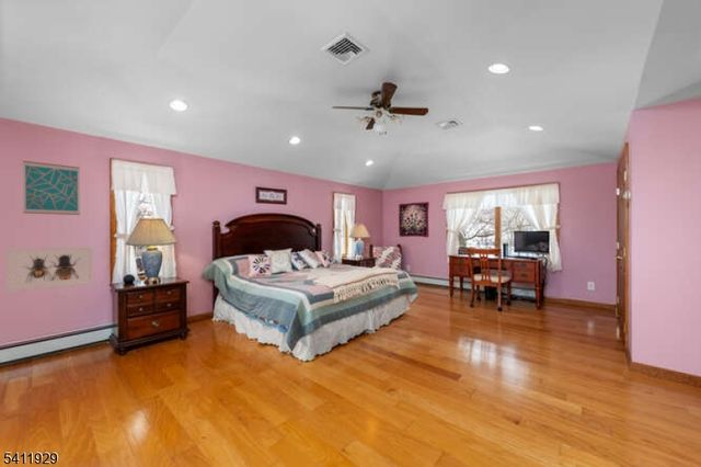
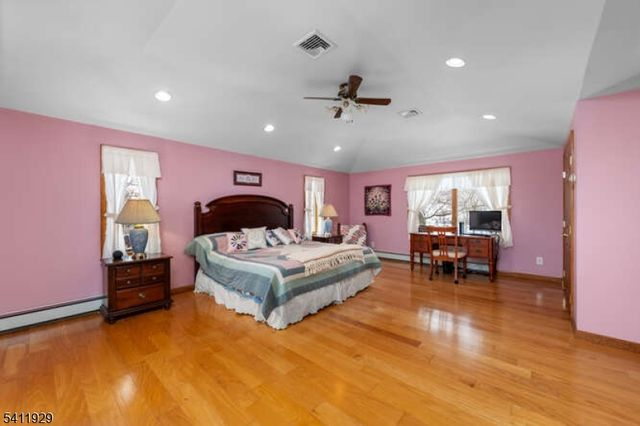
- wall art (53, 189)
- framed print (53, 267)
